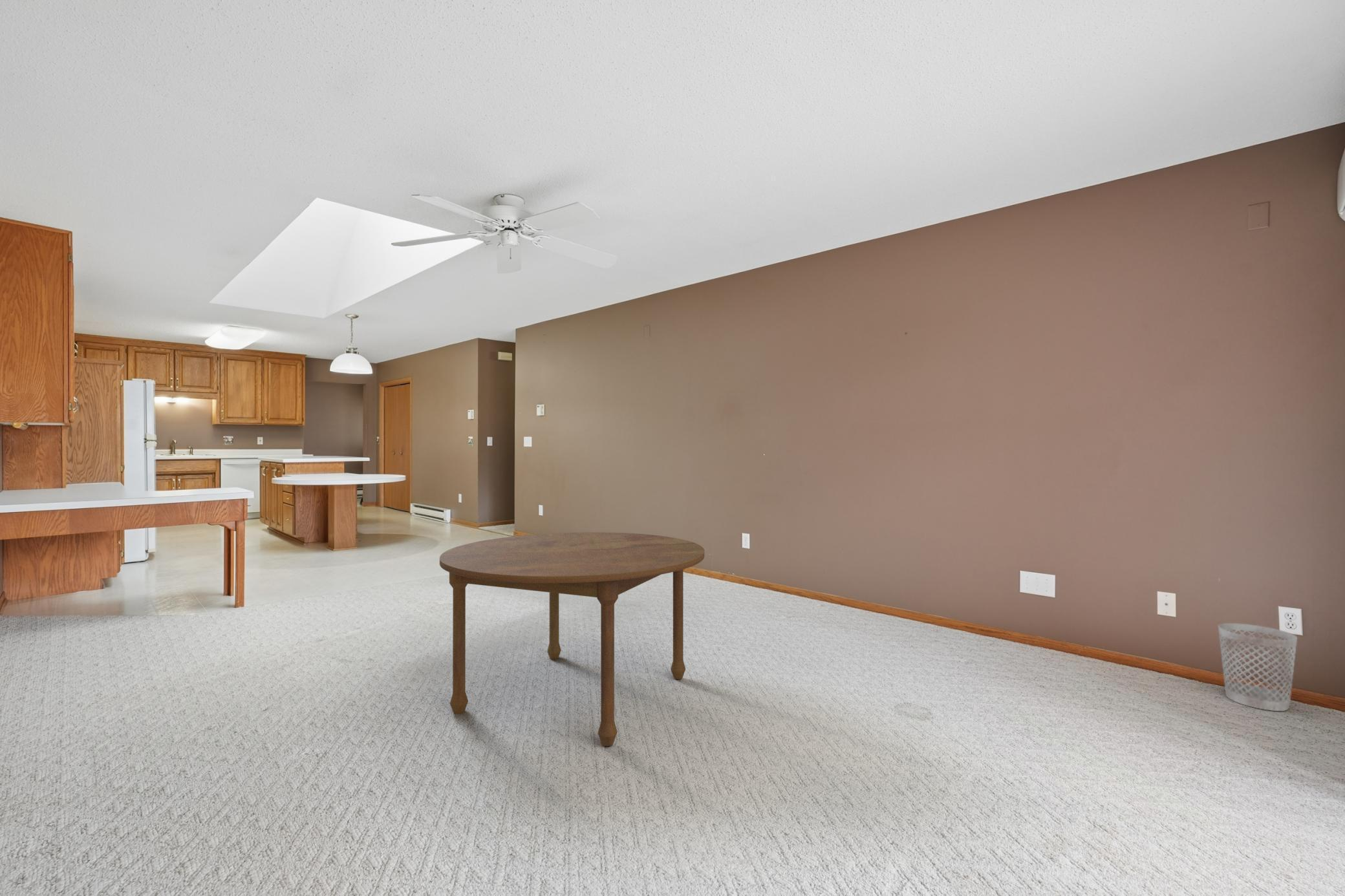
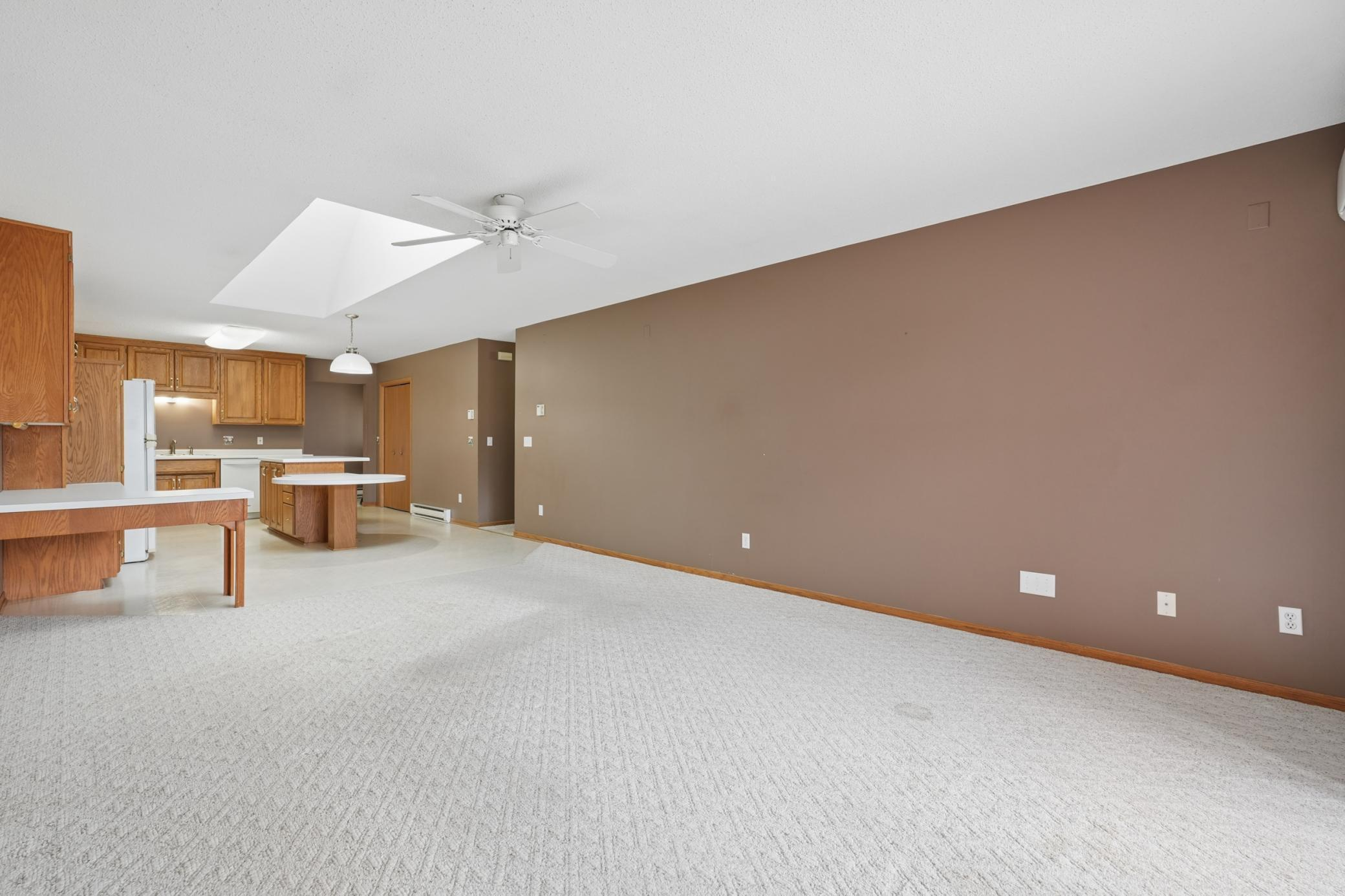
- wastebasket (1256, 666)
- dining table (558, 621)
